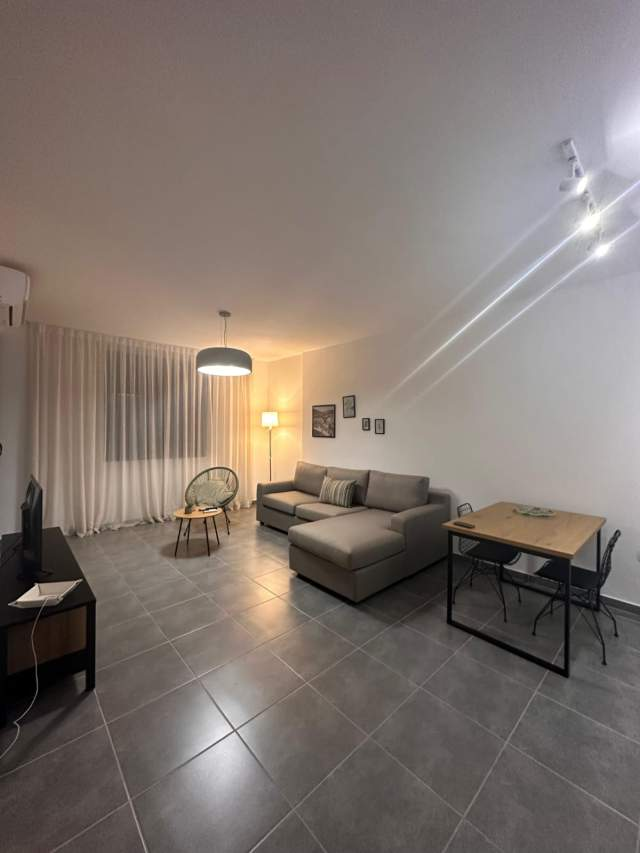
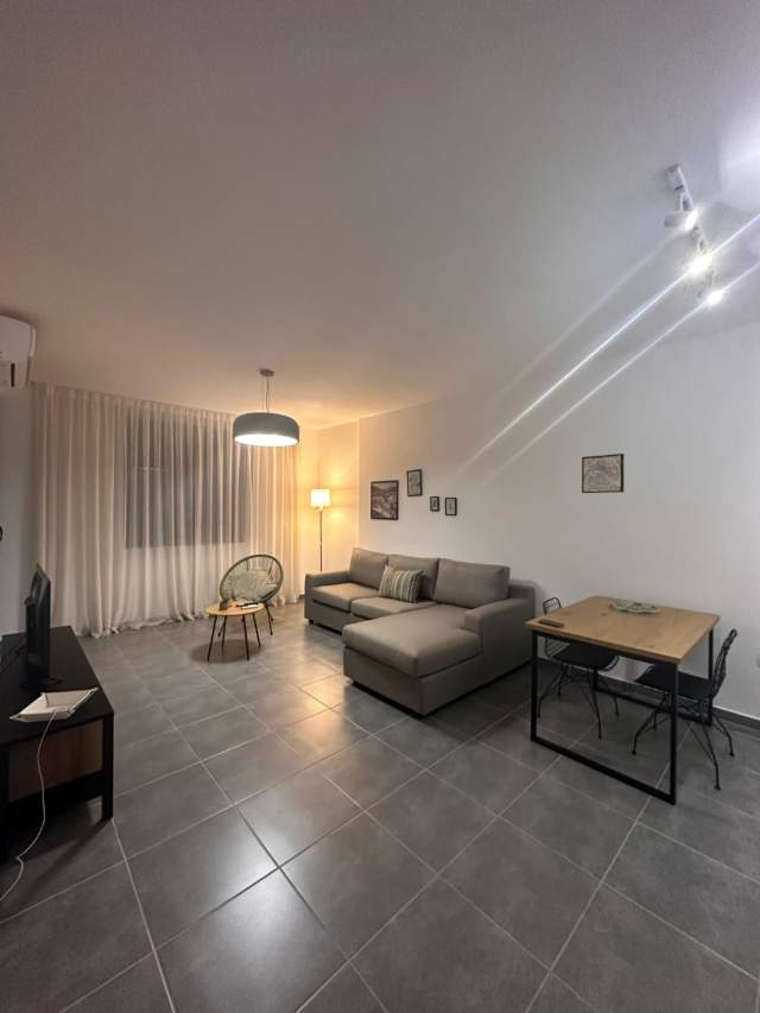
+ wall art (602, 474)
